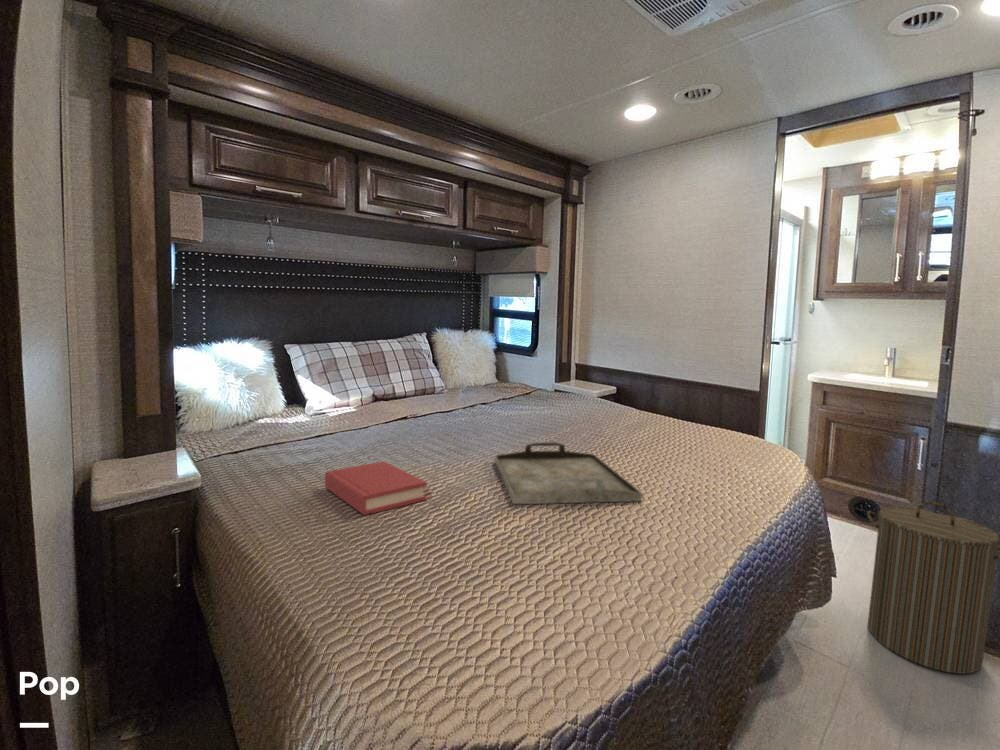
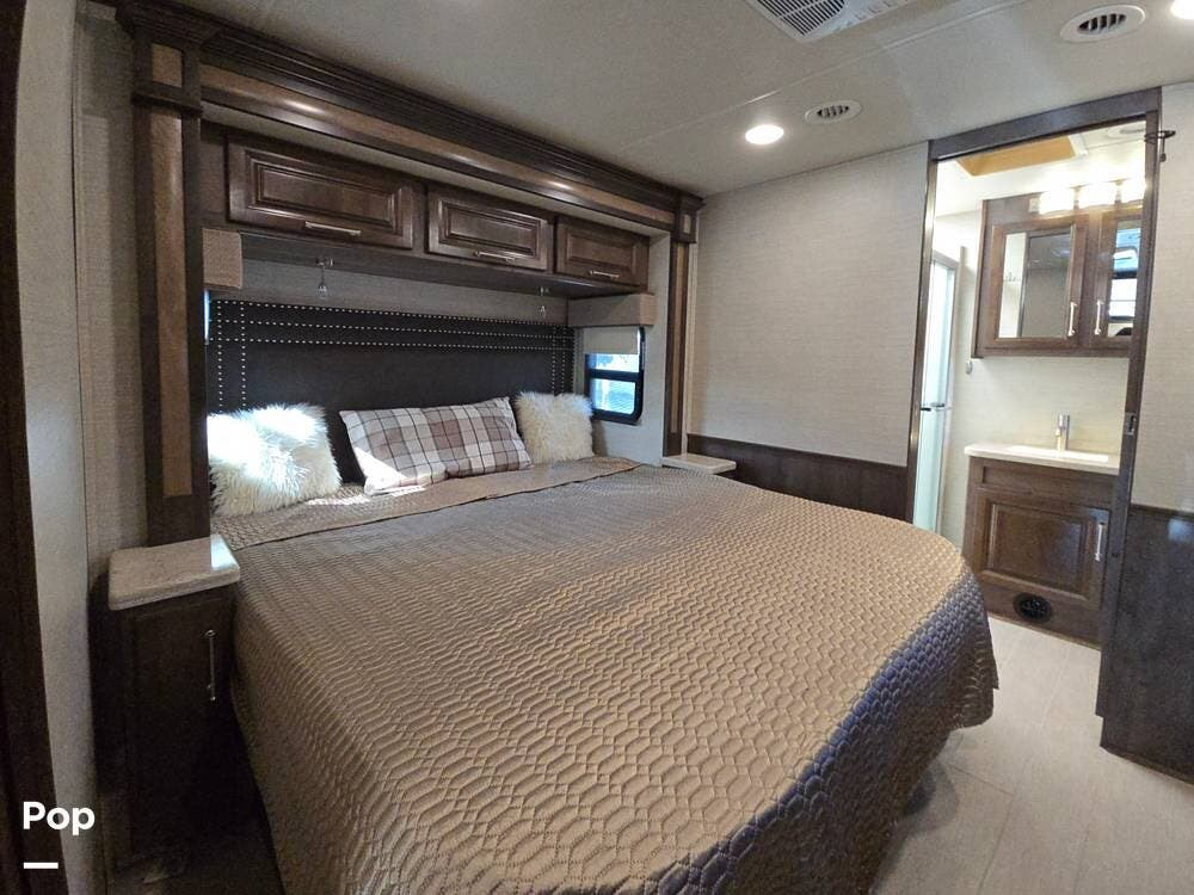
- laundry hamper (929, 574)
- hardback book (374, 485)
- serving tray (559, 468)
